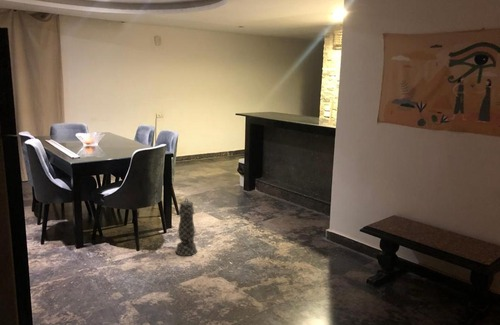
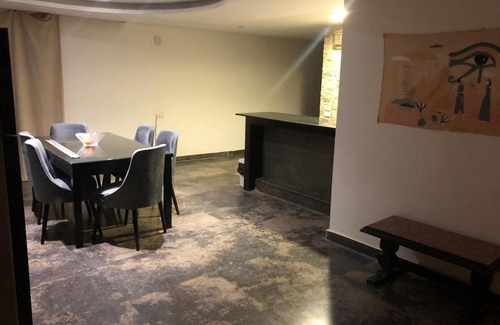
- lantern (186, 225)
